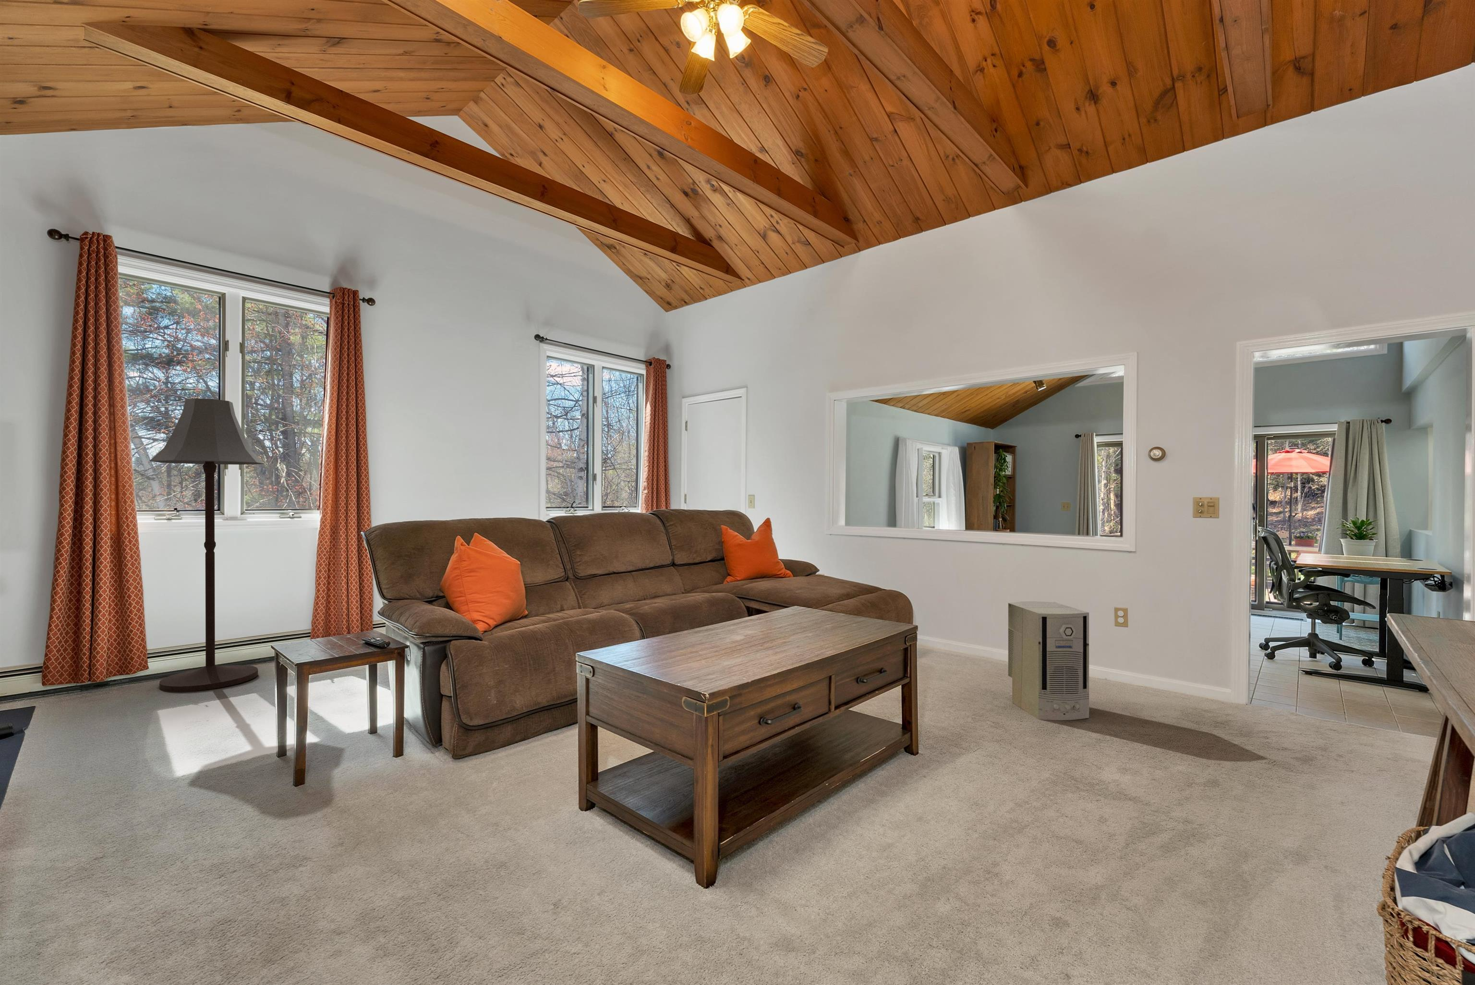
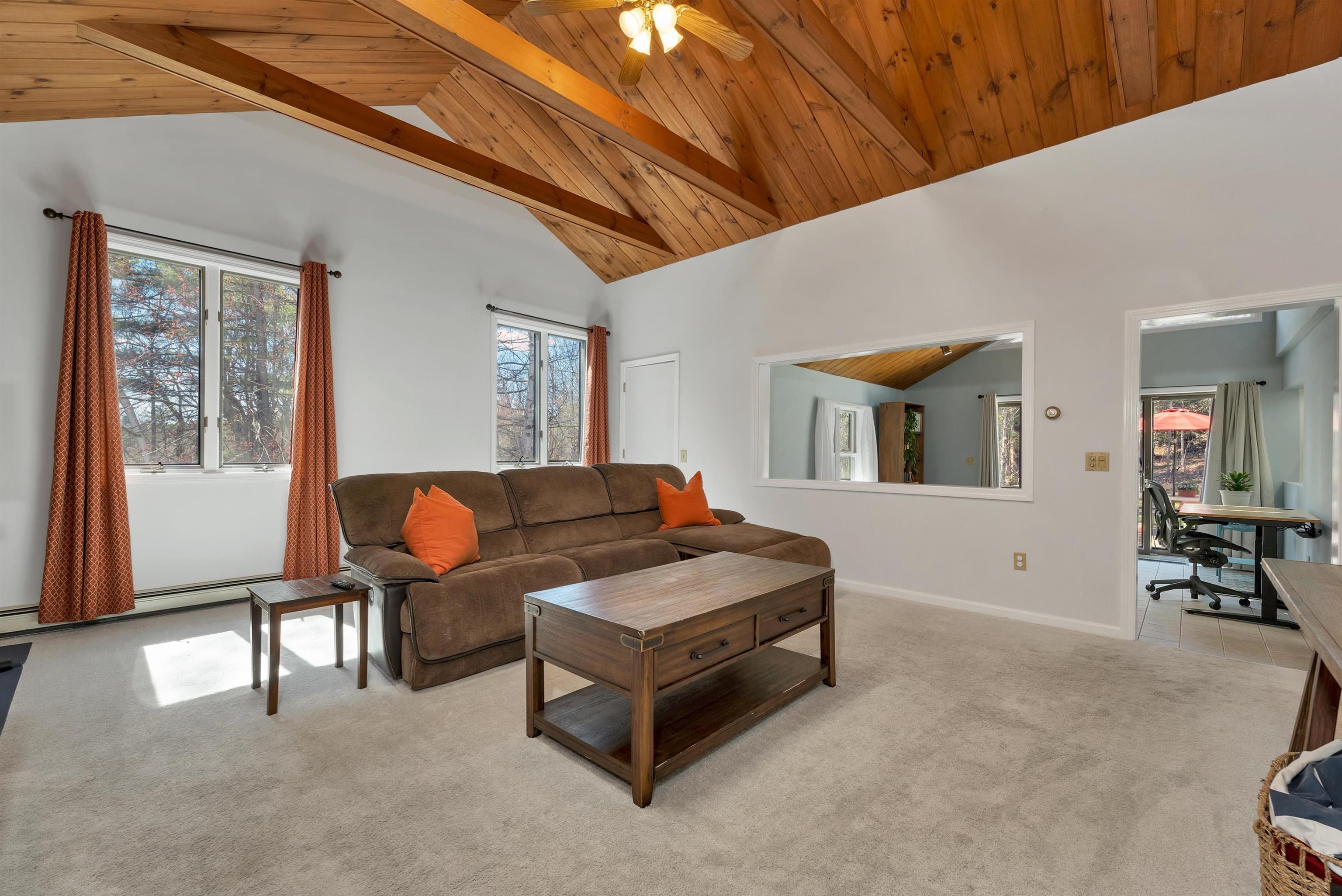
- floor lamp (210, 540)
- air purifier (1046, 657)
